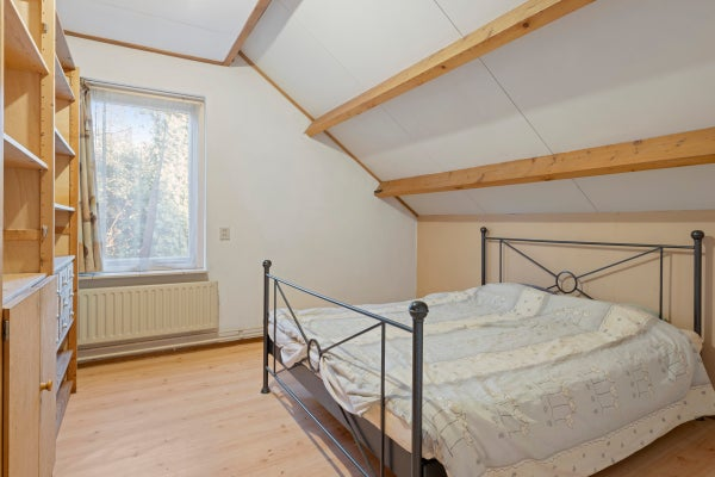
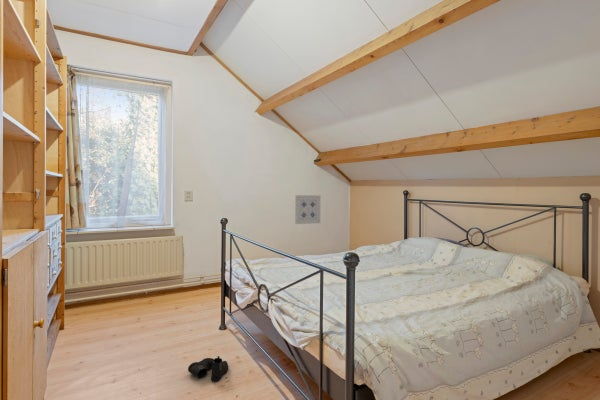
+ boots (207, 363)
+ wall art (308, 209)
